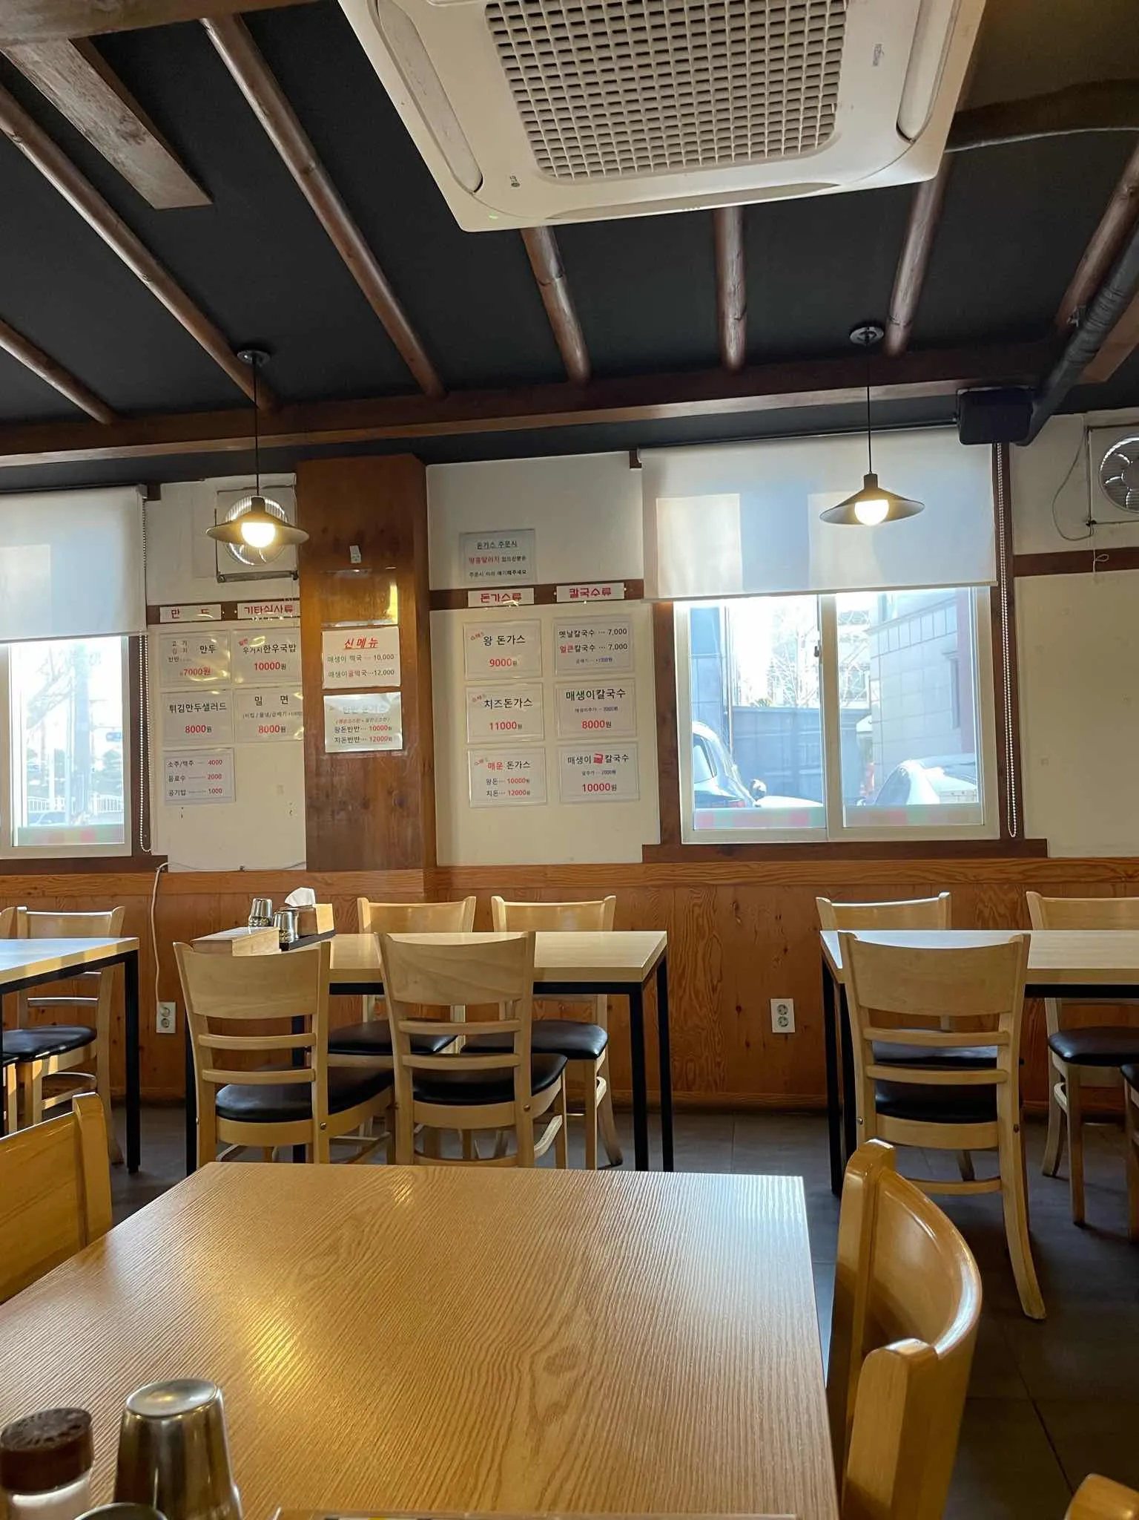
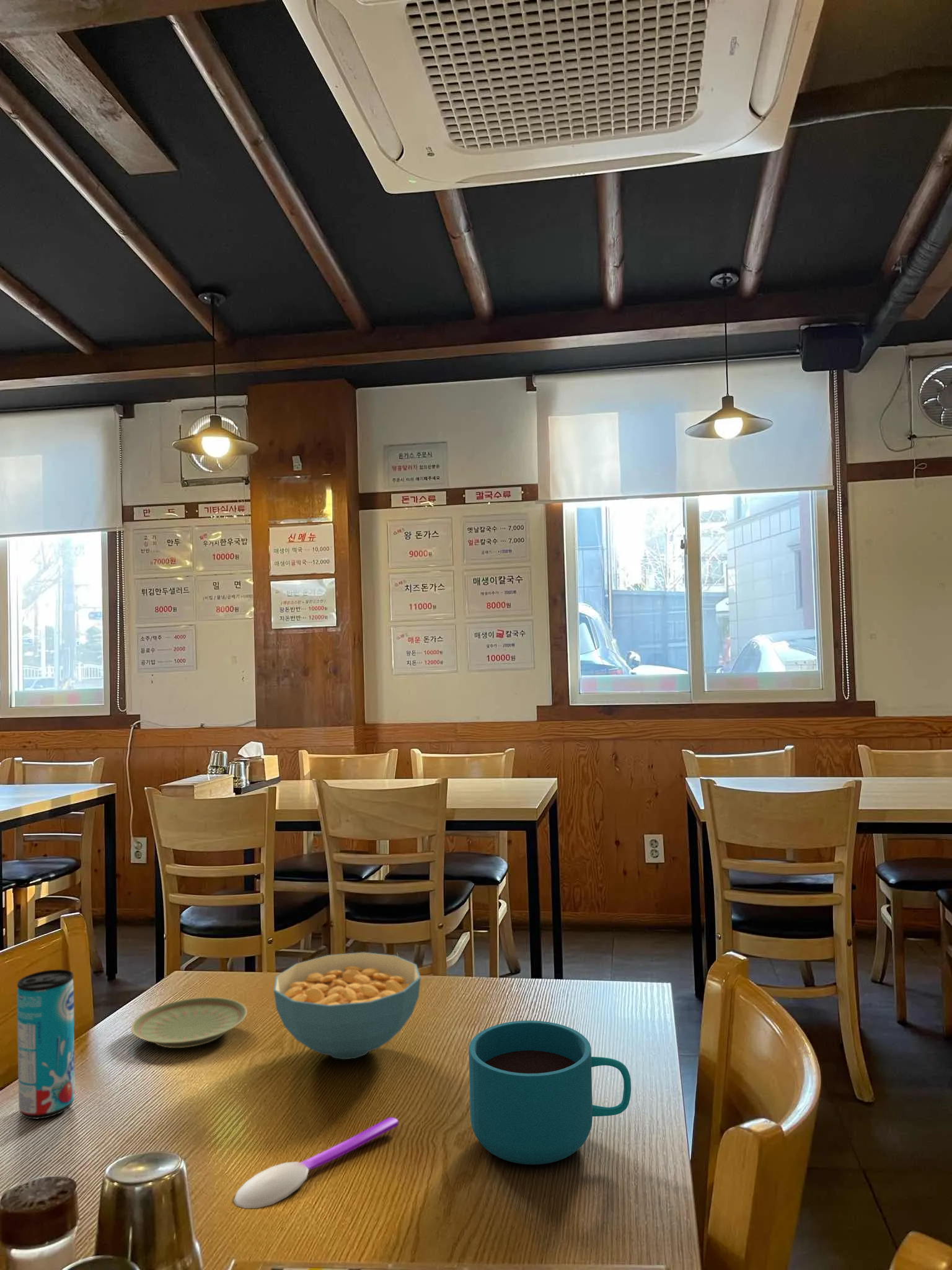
+ cereal bowl (348, 1013)
+ spoon (322, 1157)
+ cup (550, 1093)
+ beverage can (46, 1043)
+ plate (190, 1025)
